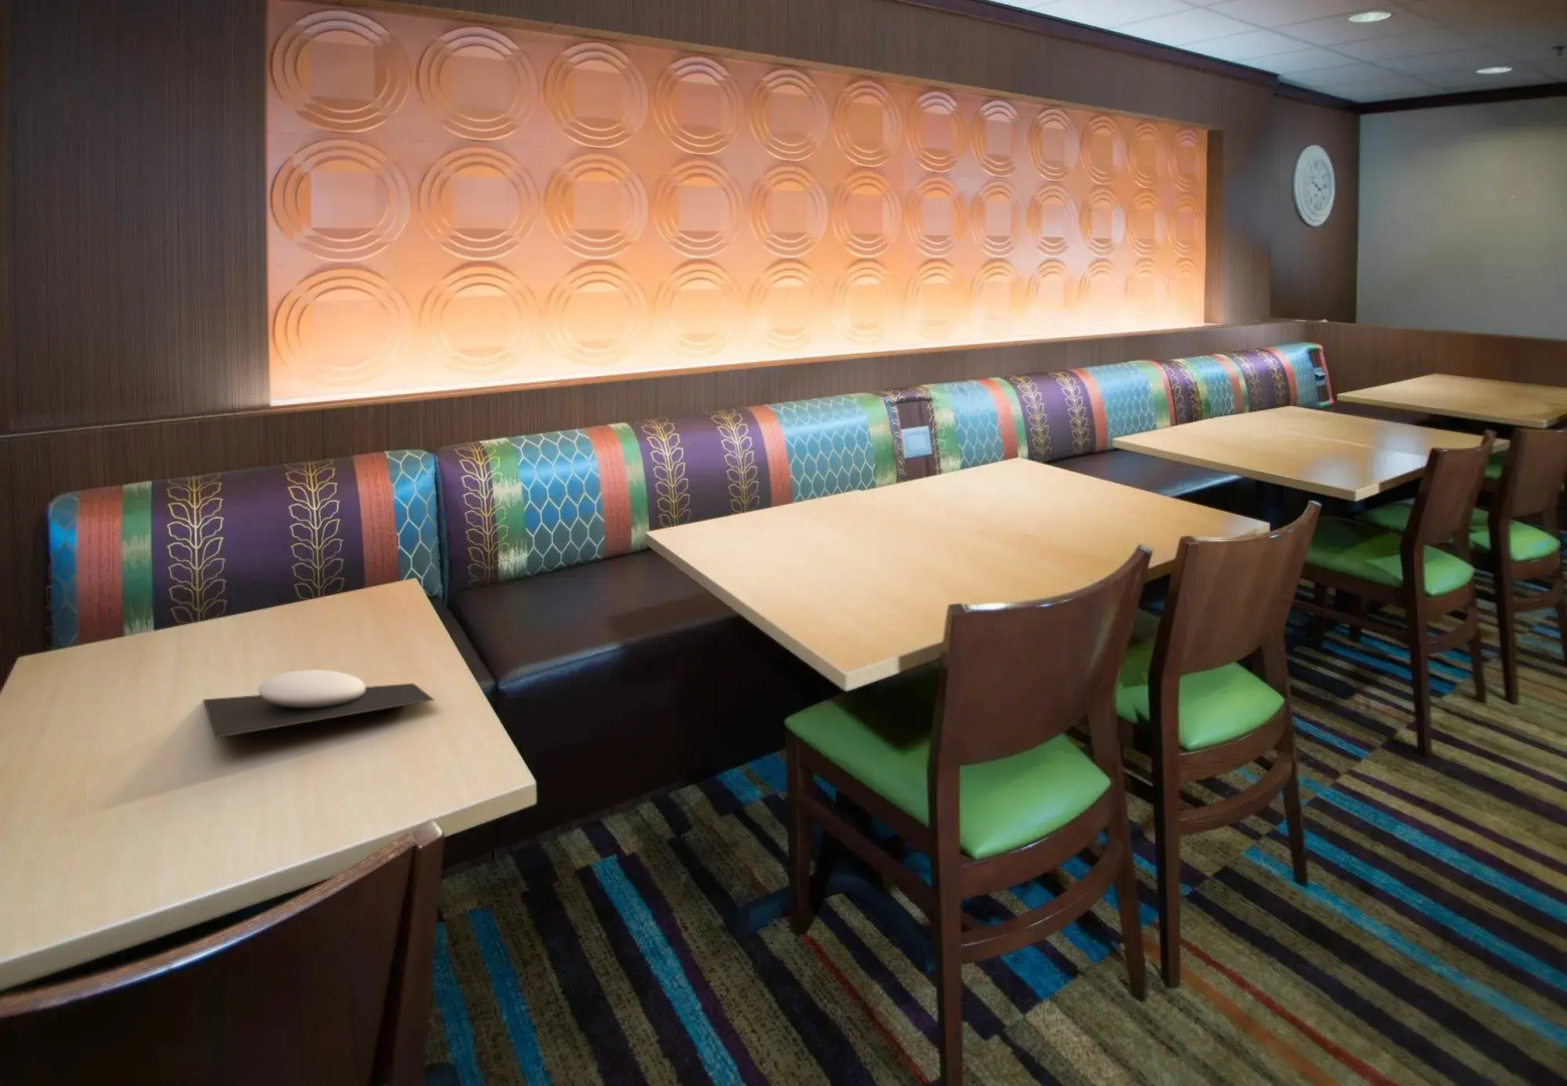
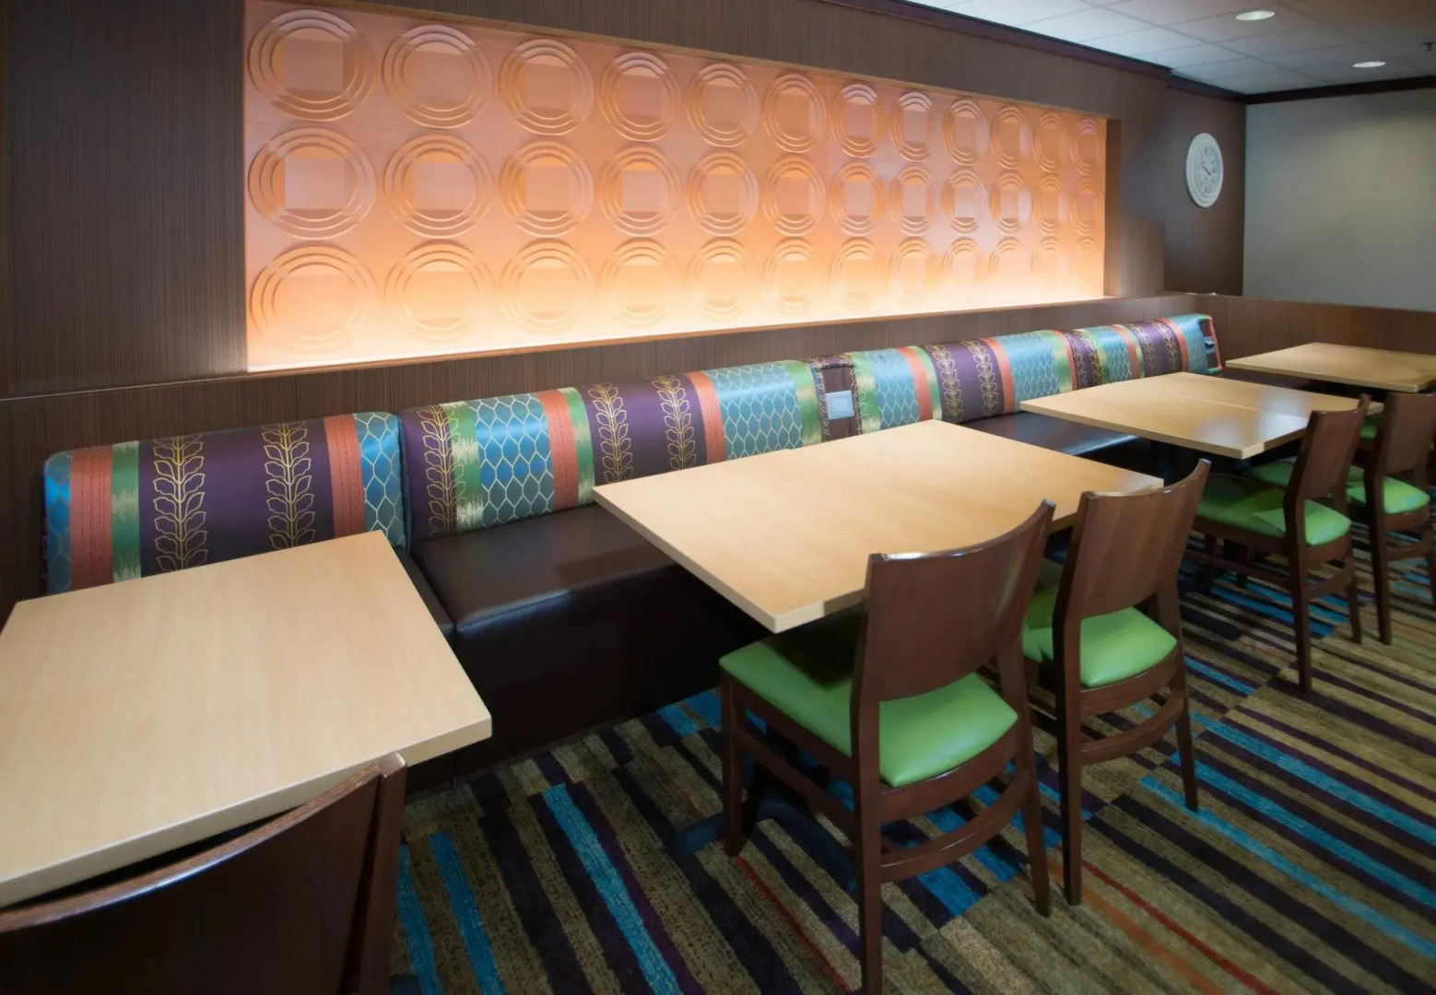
- plate (314, 686)
